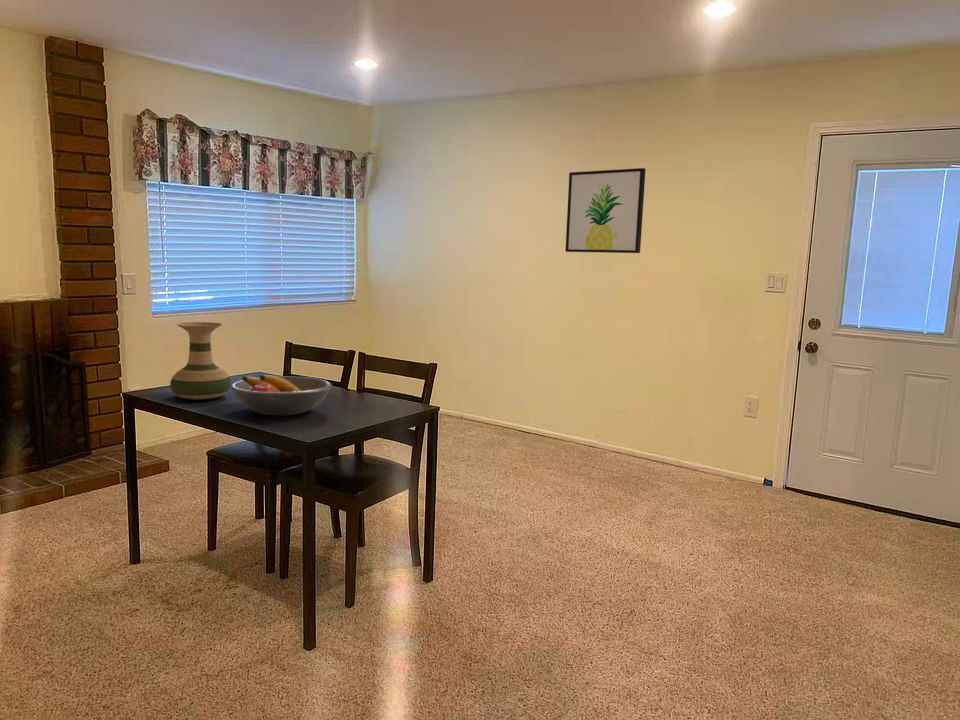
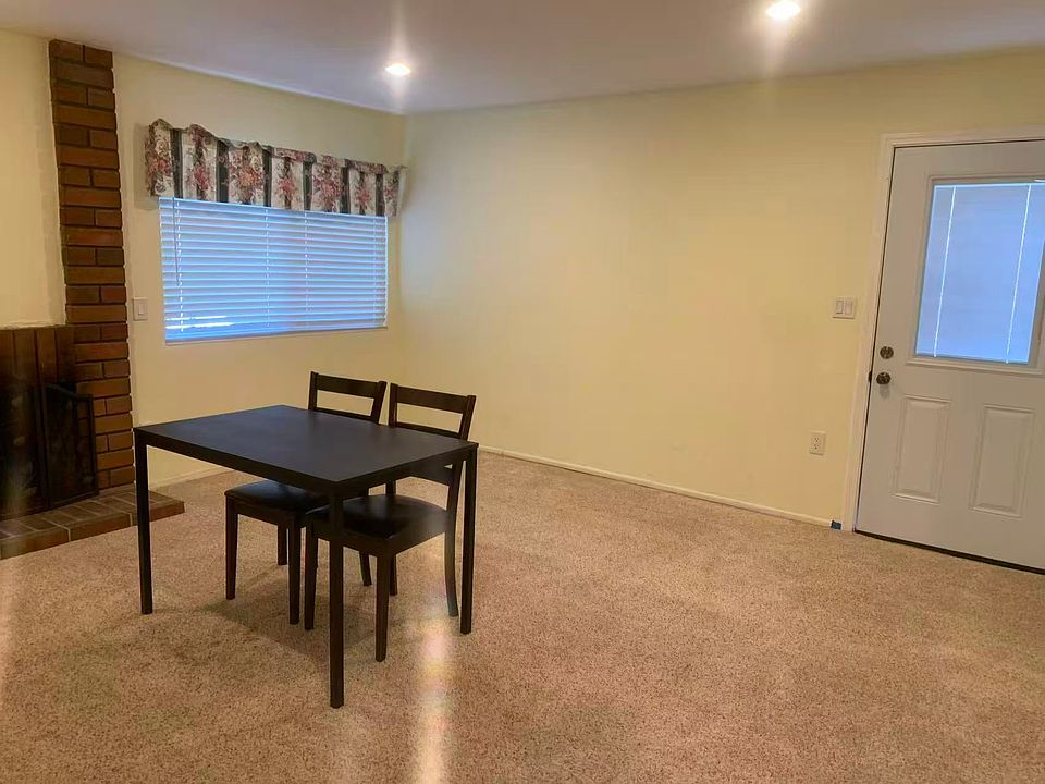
- fruit bowl (282, 394)
- wall art (603, 211)
- vase (200, 360)
